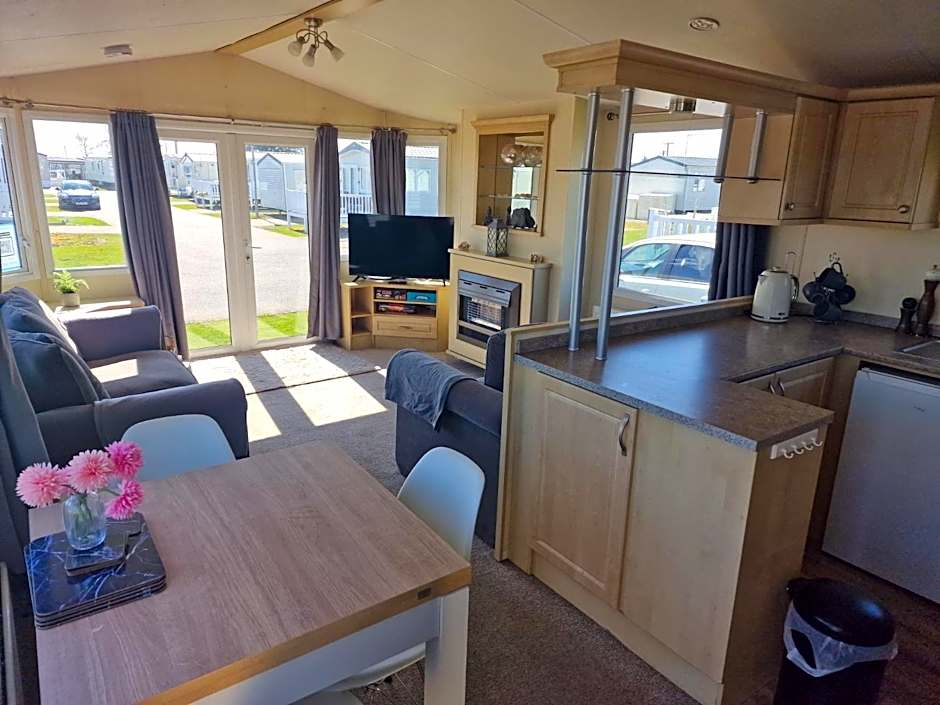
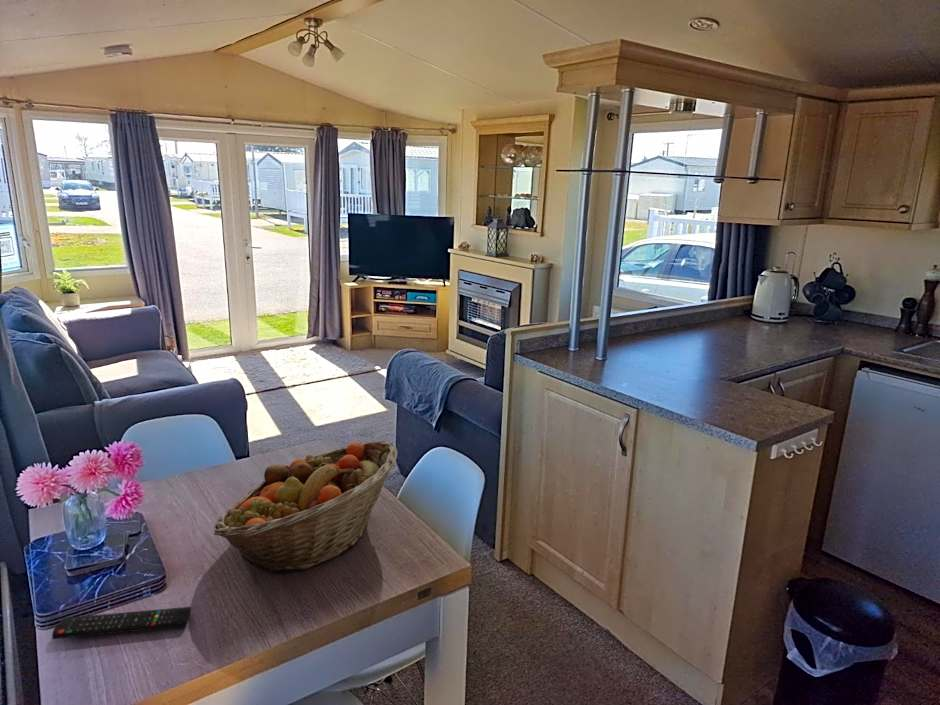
+ remote control (122, 623)
+ fruit basket (313, 497)
